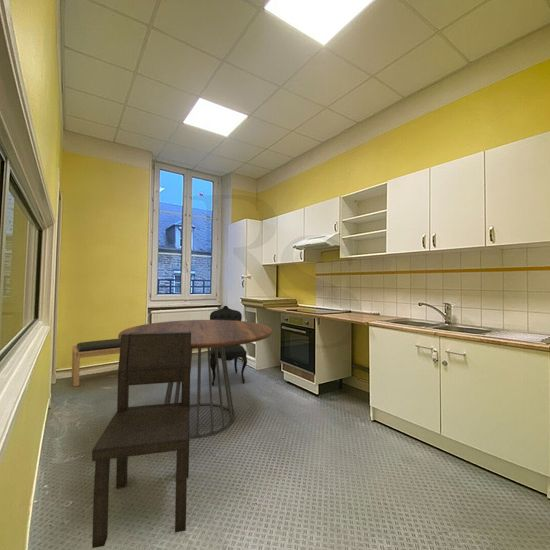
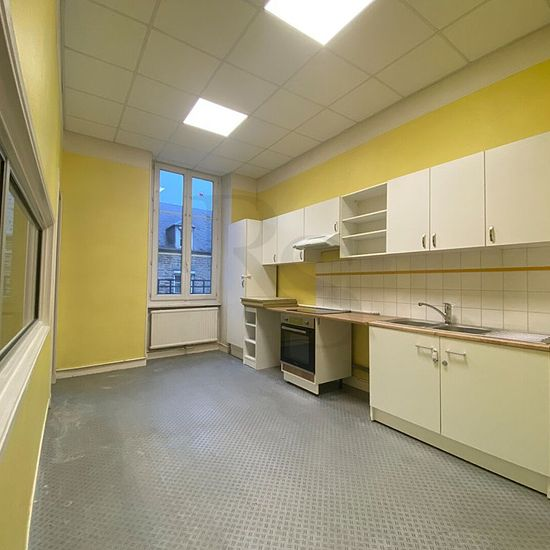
- bench (119, 352)
- dining chair (150, 421)
- dining table (199, 373)
- dining chair (227, 346)
